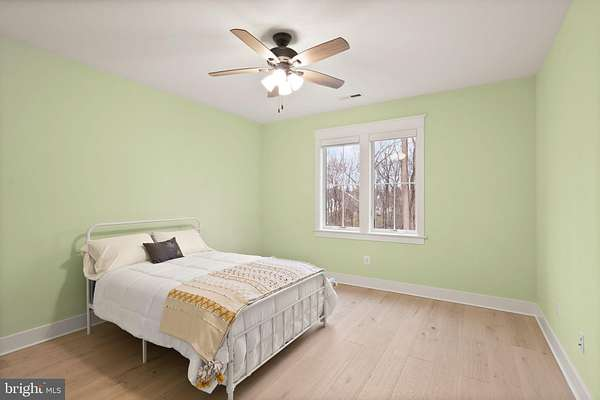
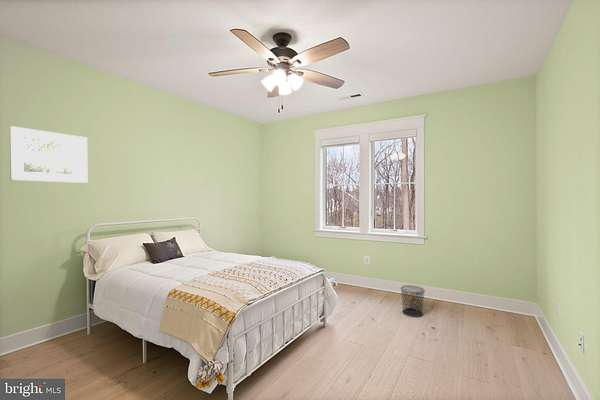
+ wall art (51, 156)
+ waste bin (412, 301)
